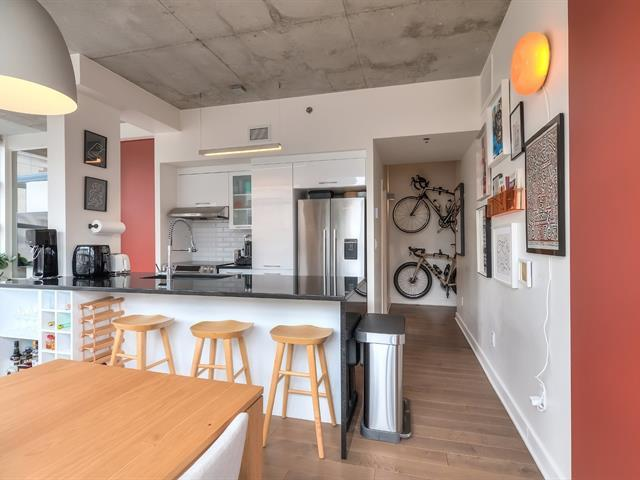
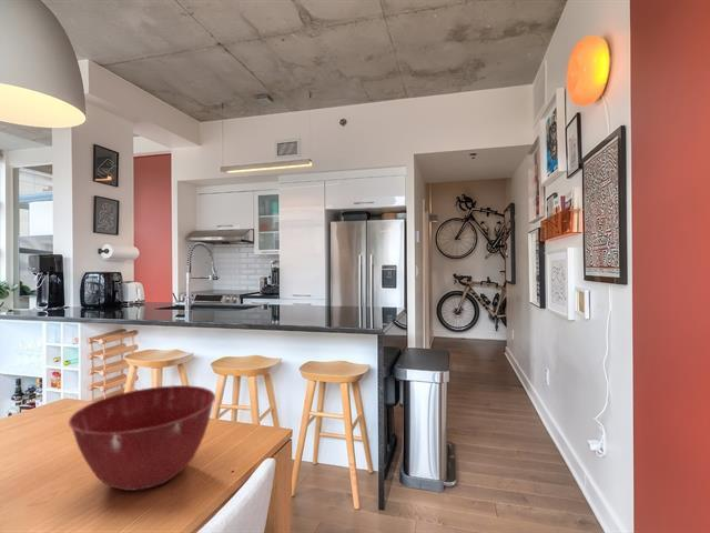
+ mixing bowl (148, 439)
